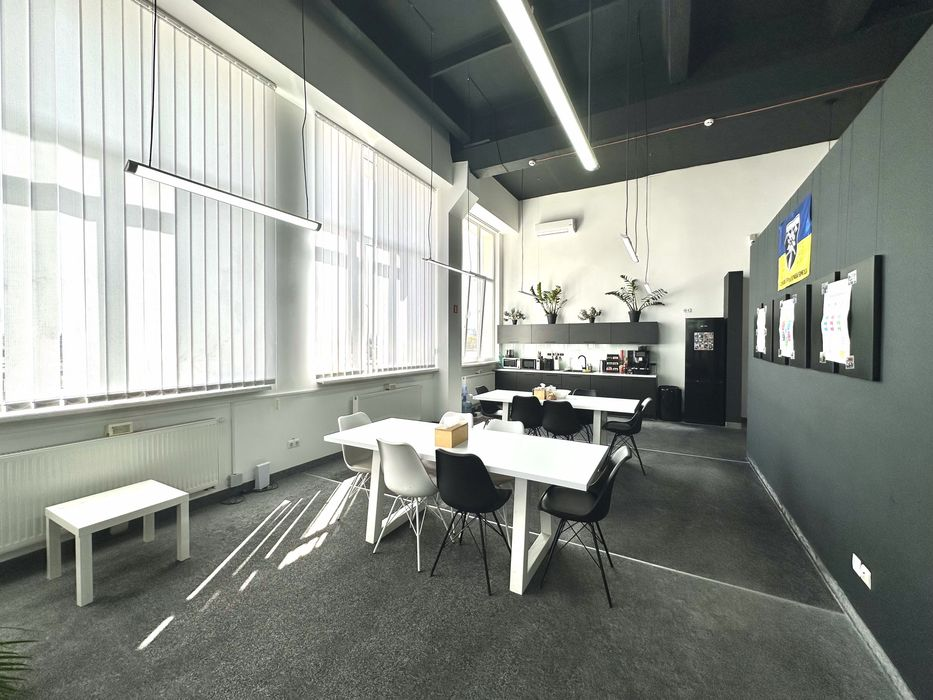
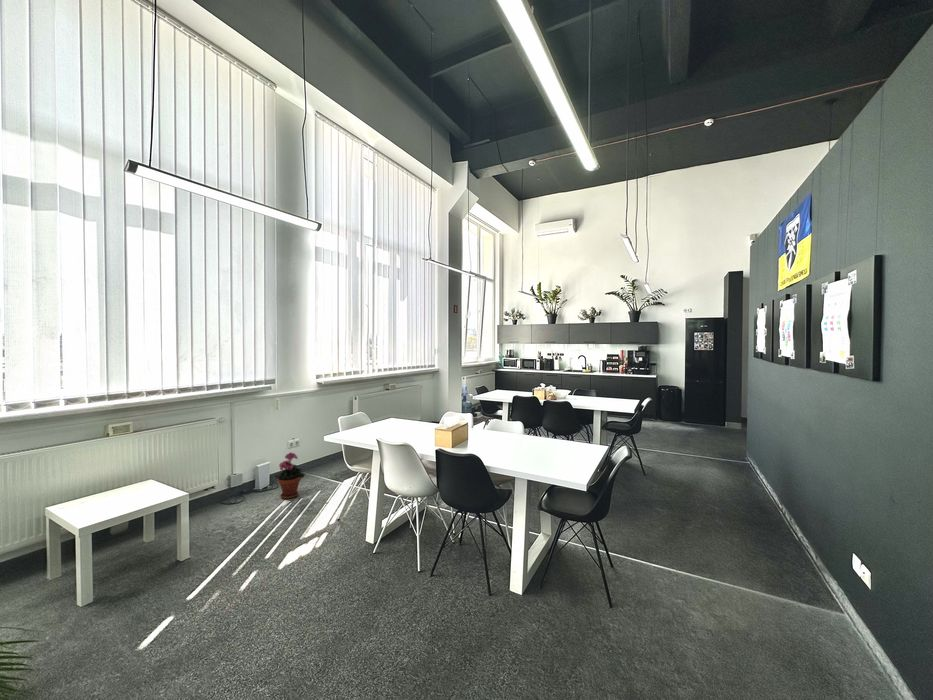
+ potted plant (289, 474)
